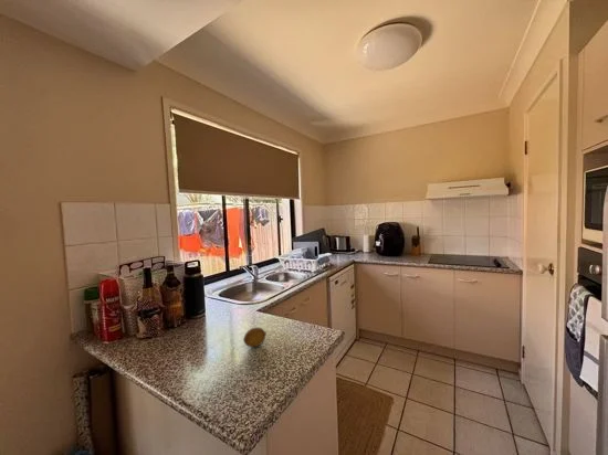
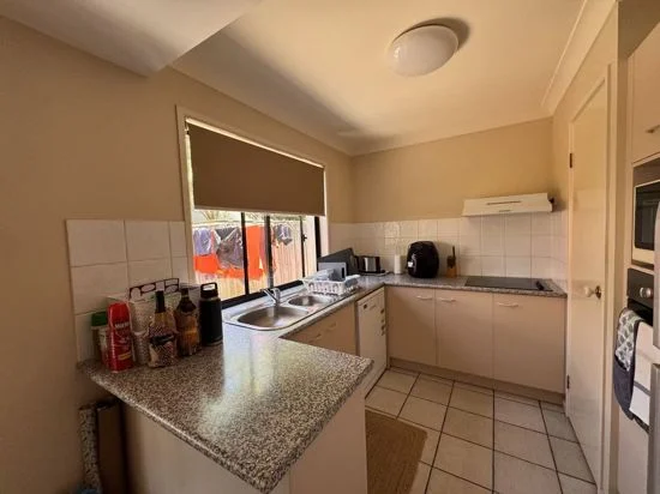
- fruit (255, 337)
